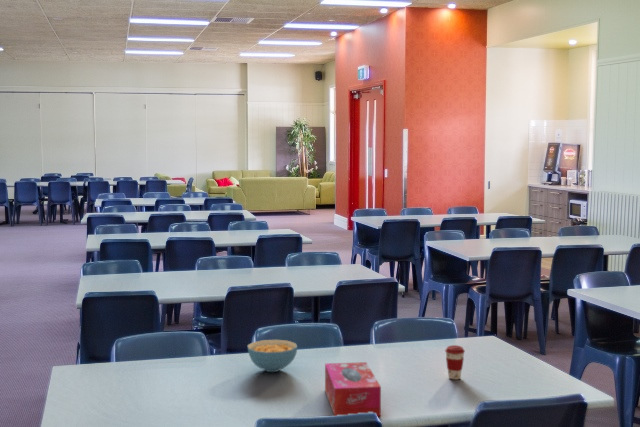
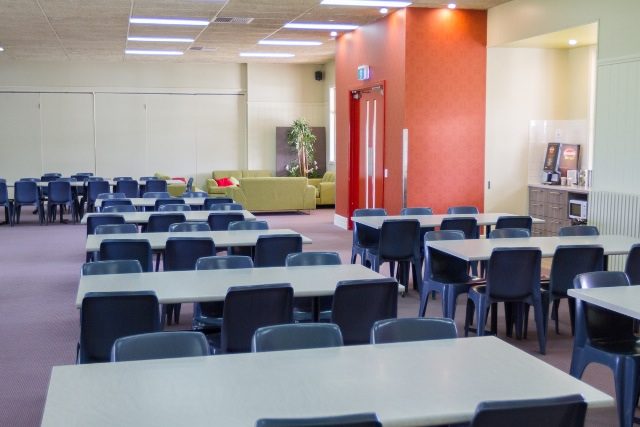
- tissue box (351, 388)
- cereal bowl (272, 357)
- coffee cup (454, 362)
